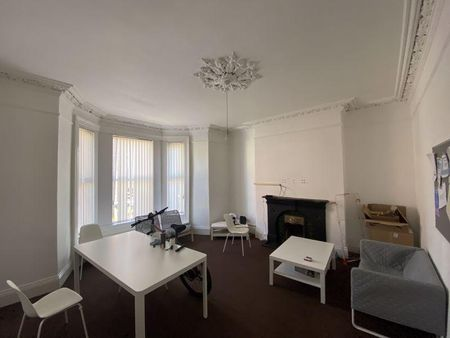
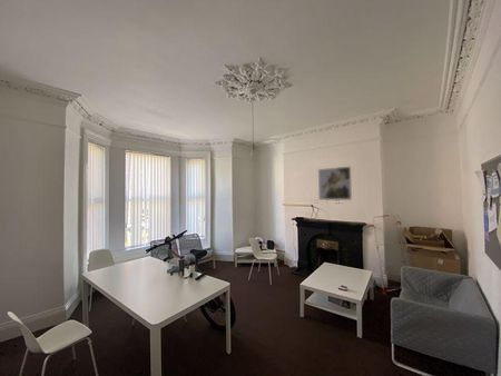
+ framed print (334, 184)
